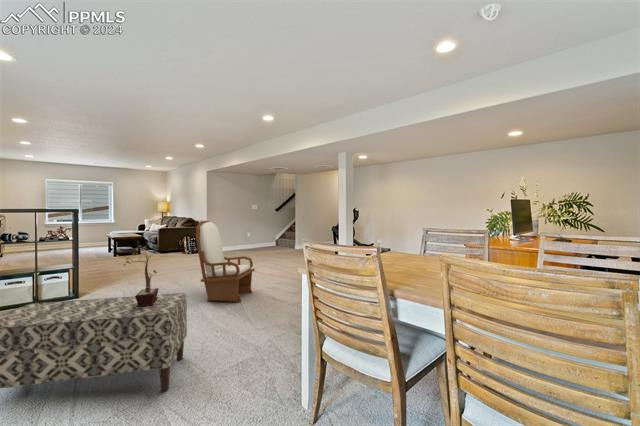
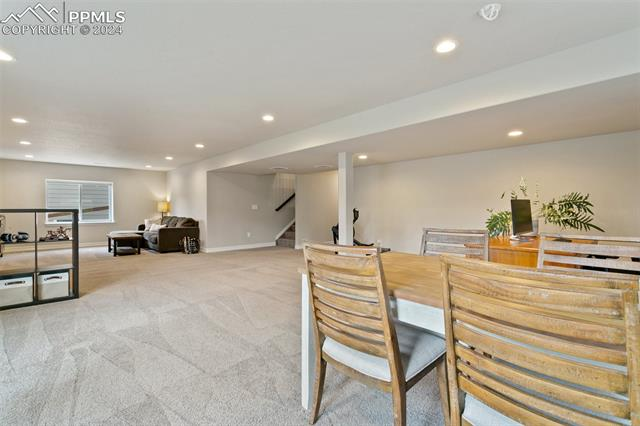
- bench (95, 345)
- potted plant (145, 271)
- armchair (225, 258)
